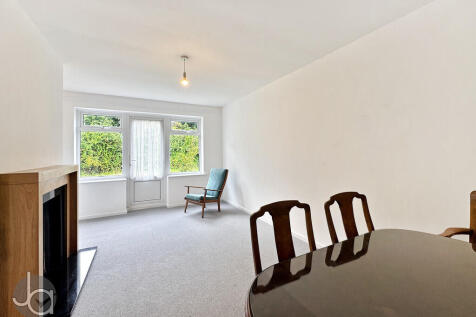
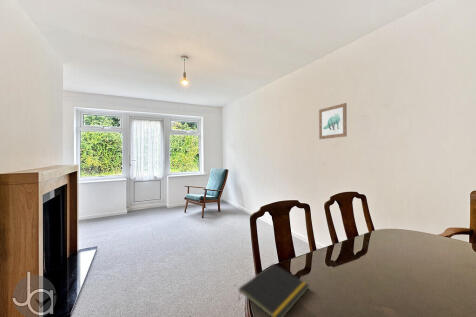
+ wall art (332, 122)
+ notepad (275, 287)
